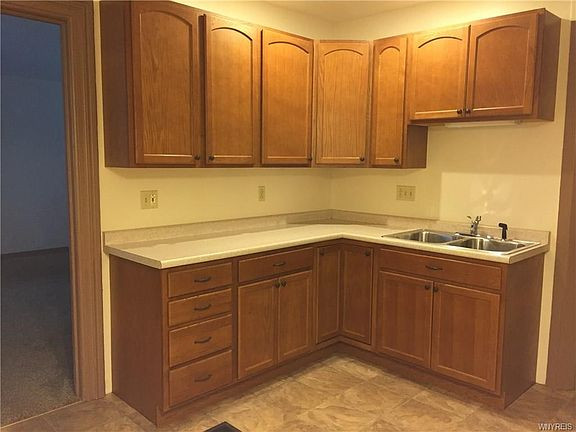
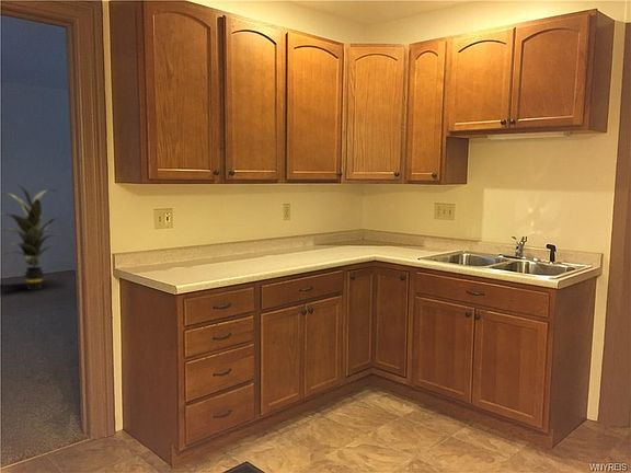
+ indoor plant (27, 236)
